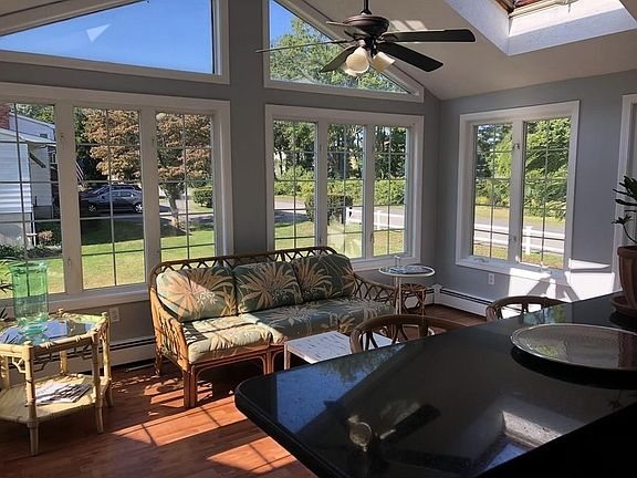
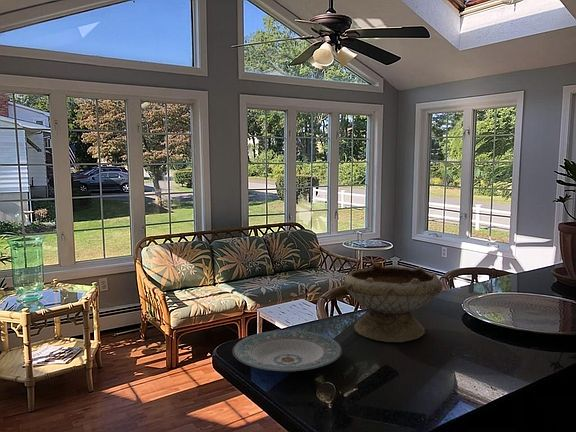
+ plate (287, 354)
+ bowl (391, 300)
